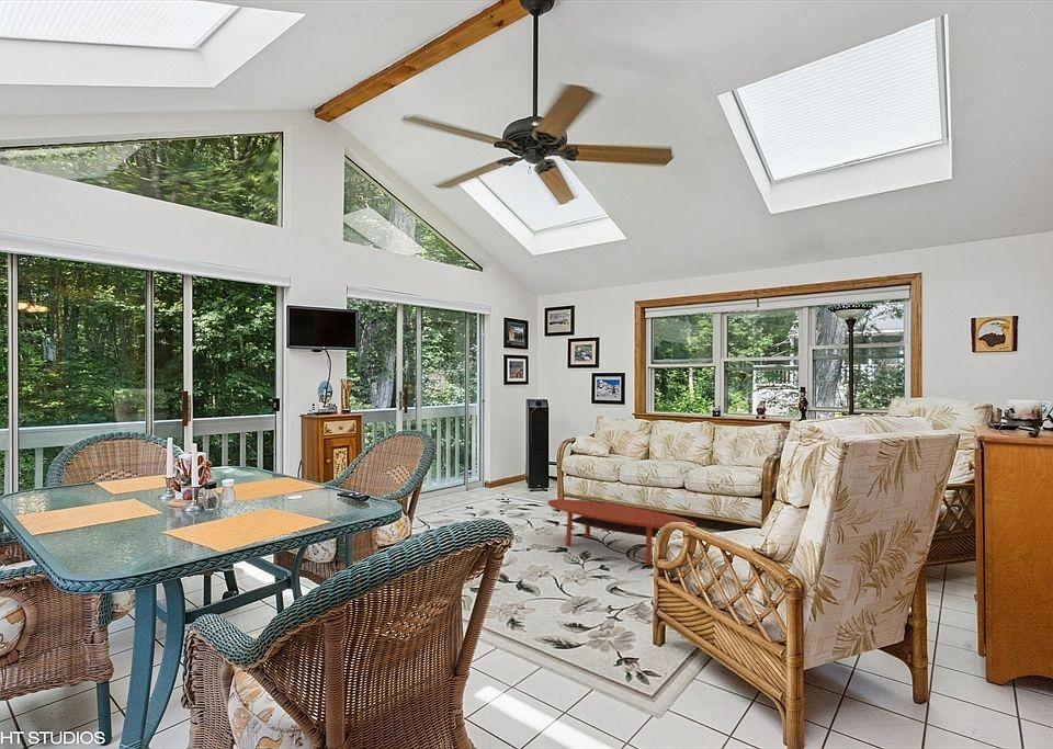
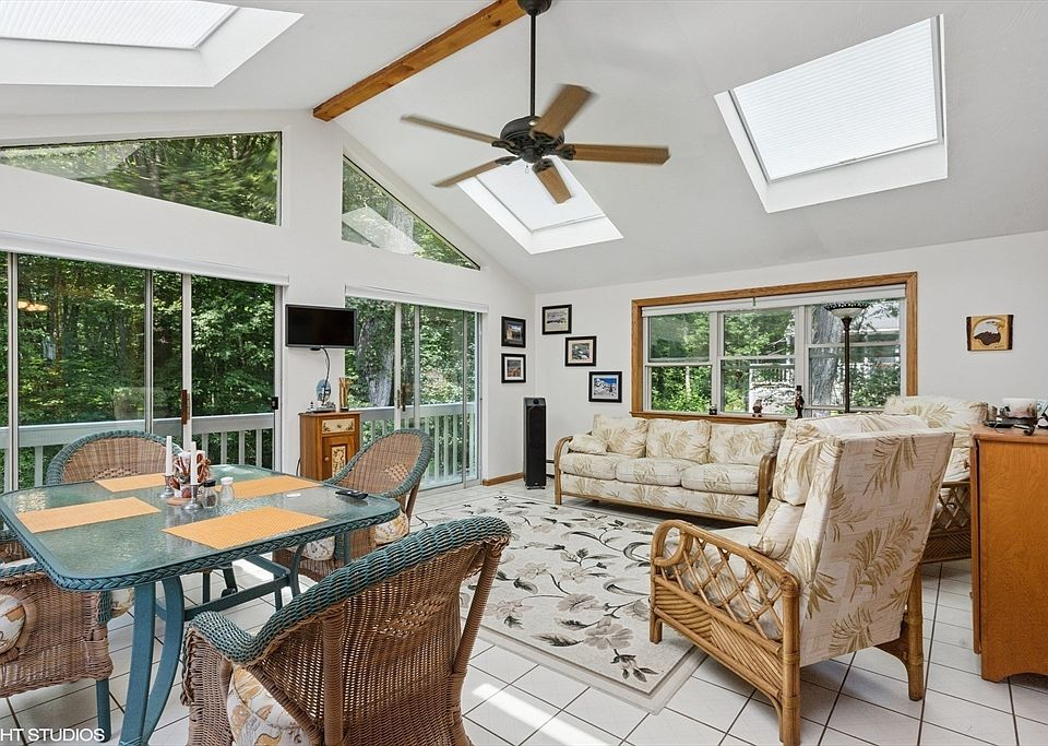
- coffee table (615, 530)
